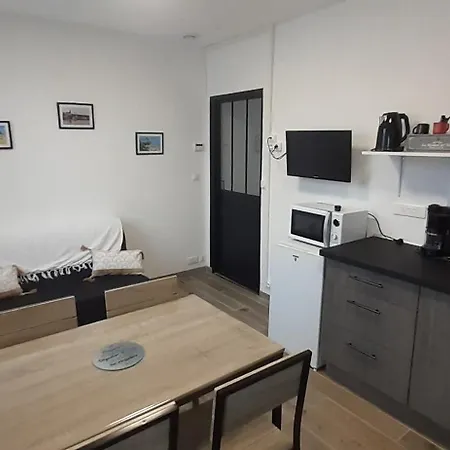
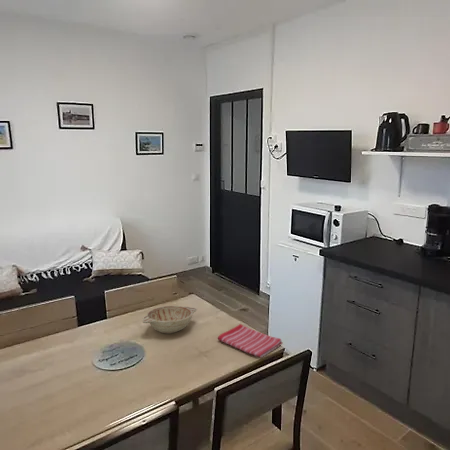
+ decorative bowl (170, 320)
+ dish towel (249, 339)
